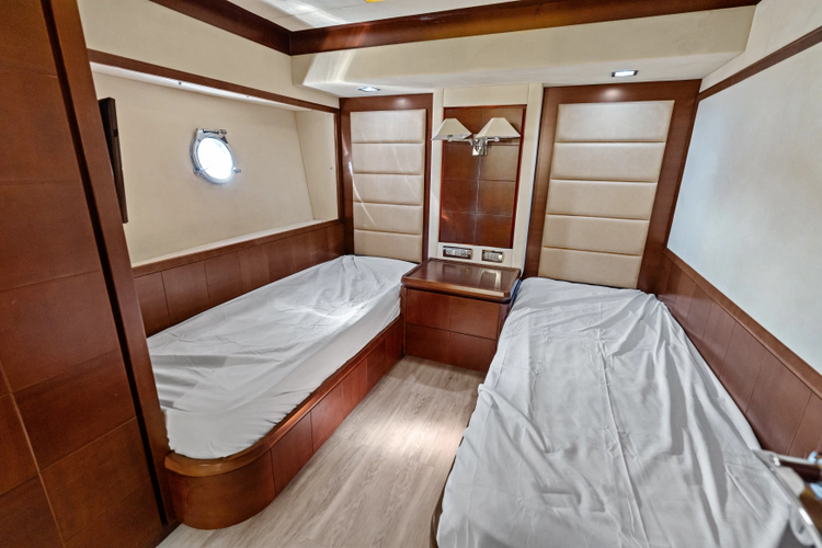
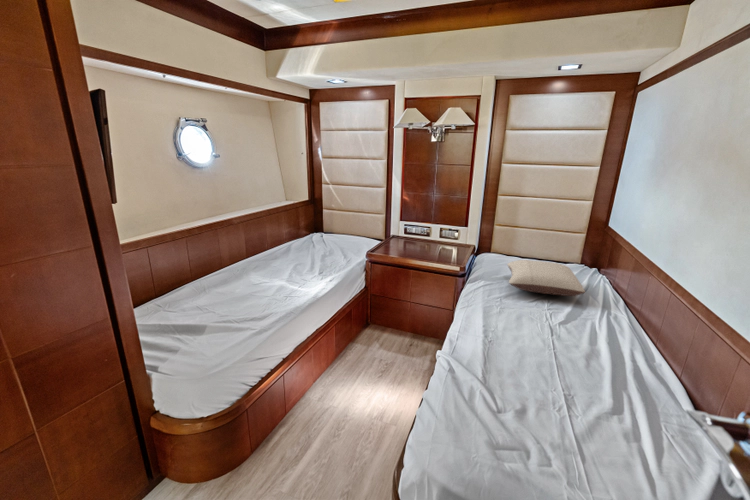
+ pillow (541, 277)
